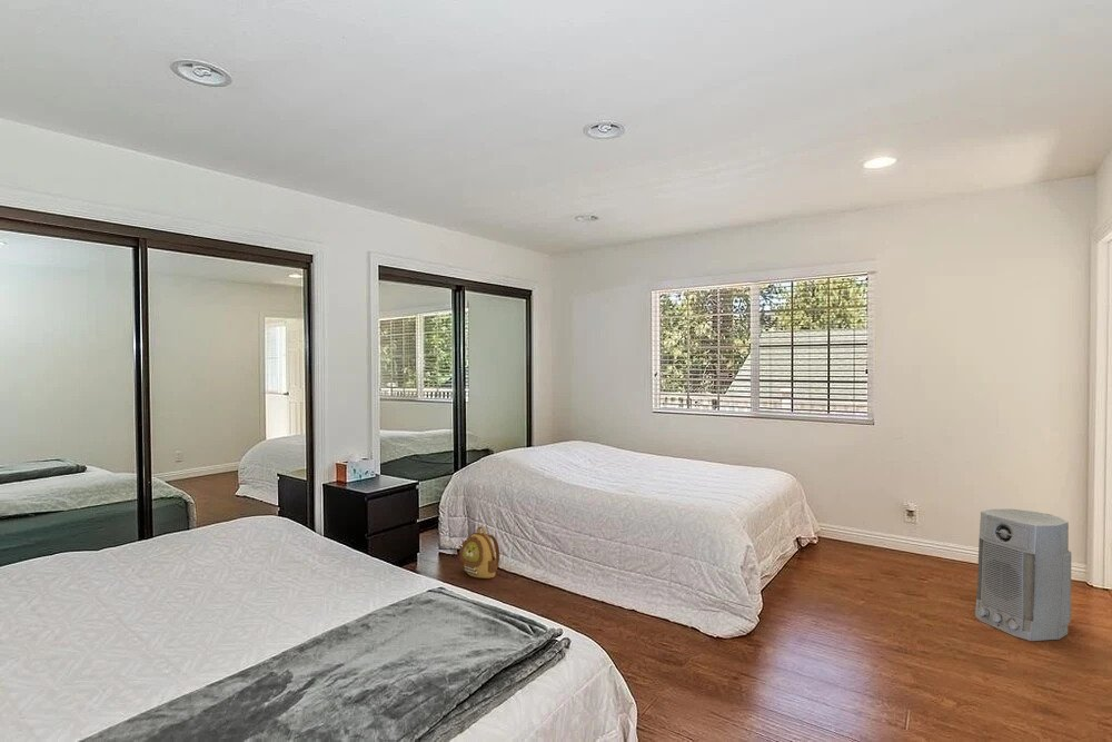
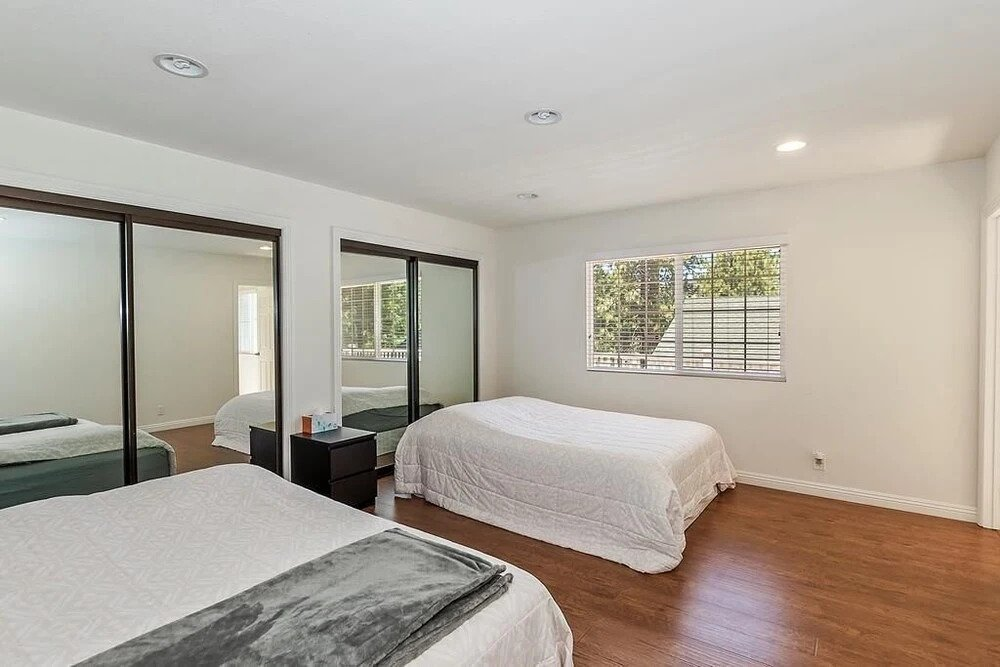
- air purifier (1024, 570)
- backpack (480, 550)
